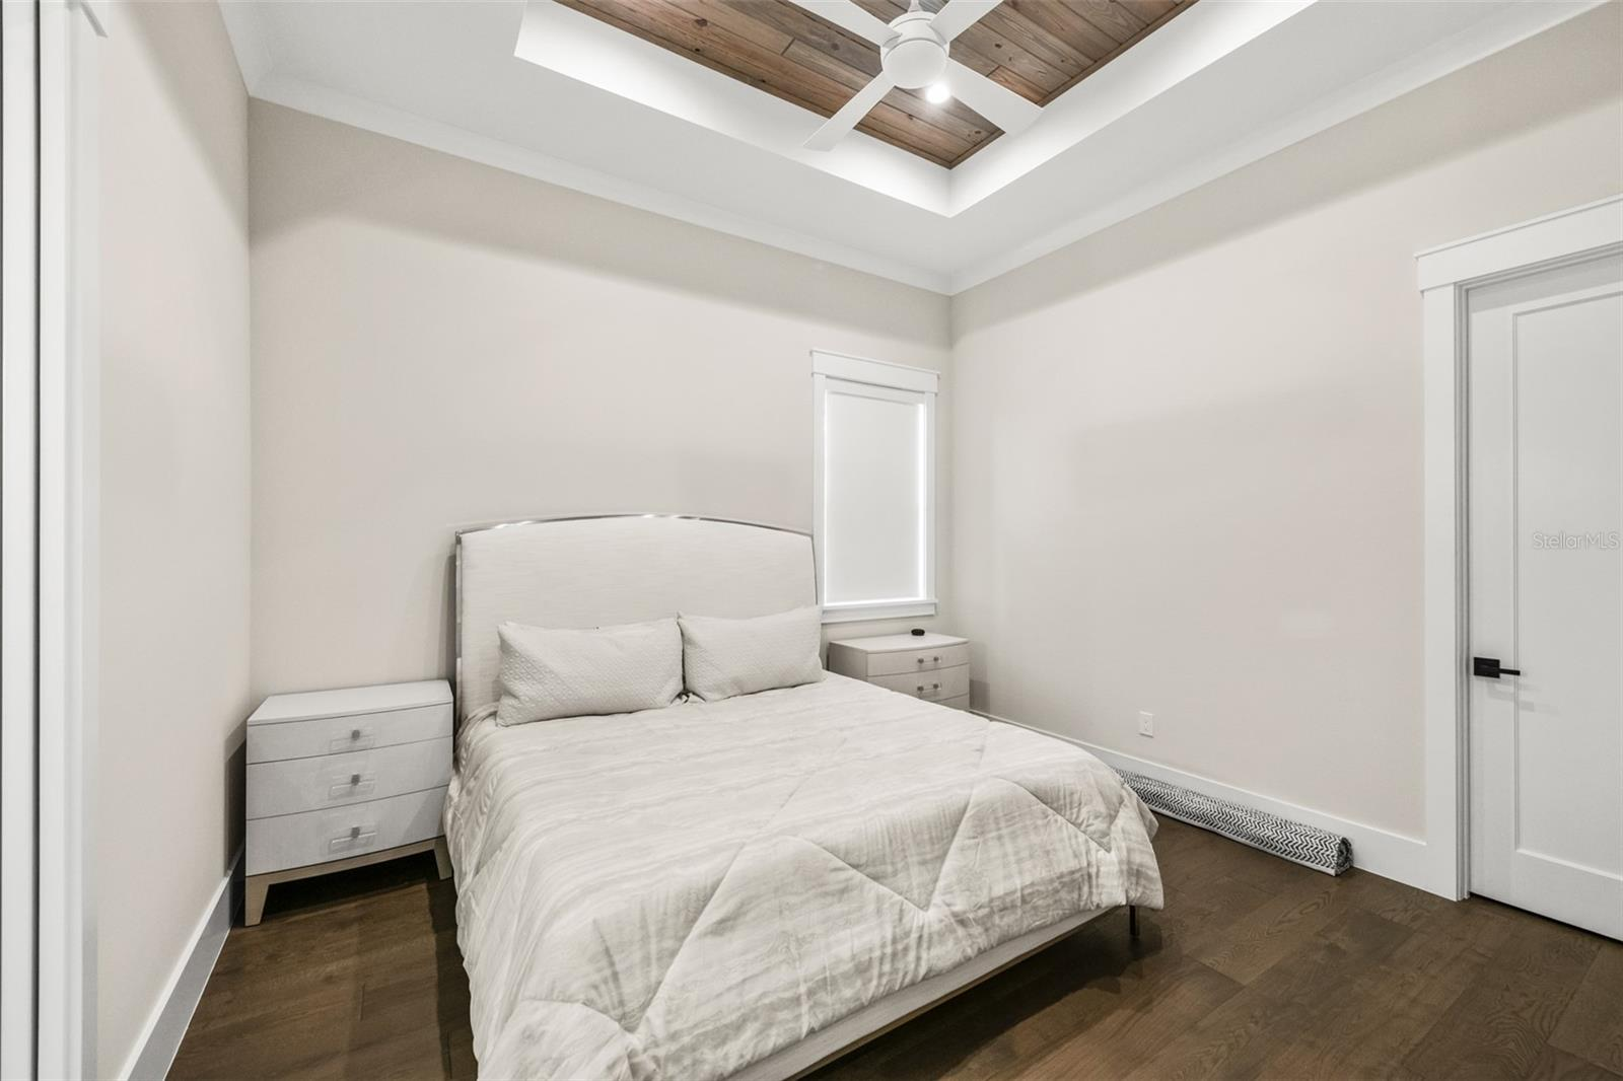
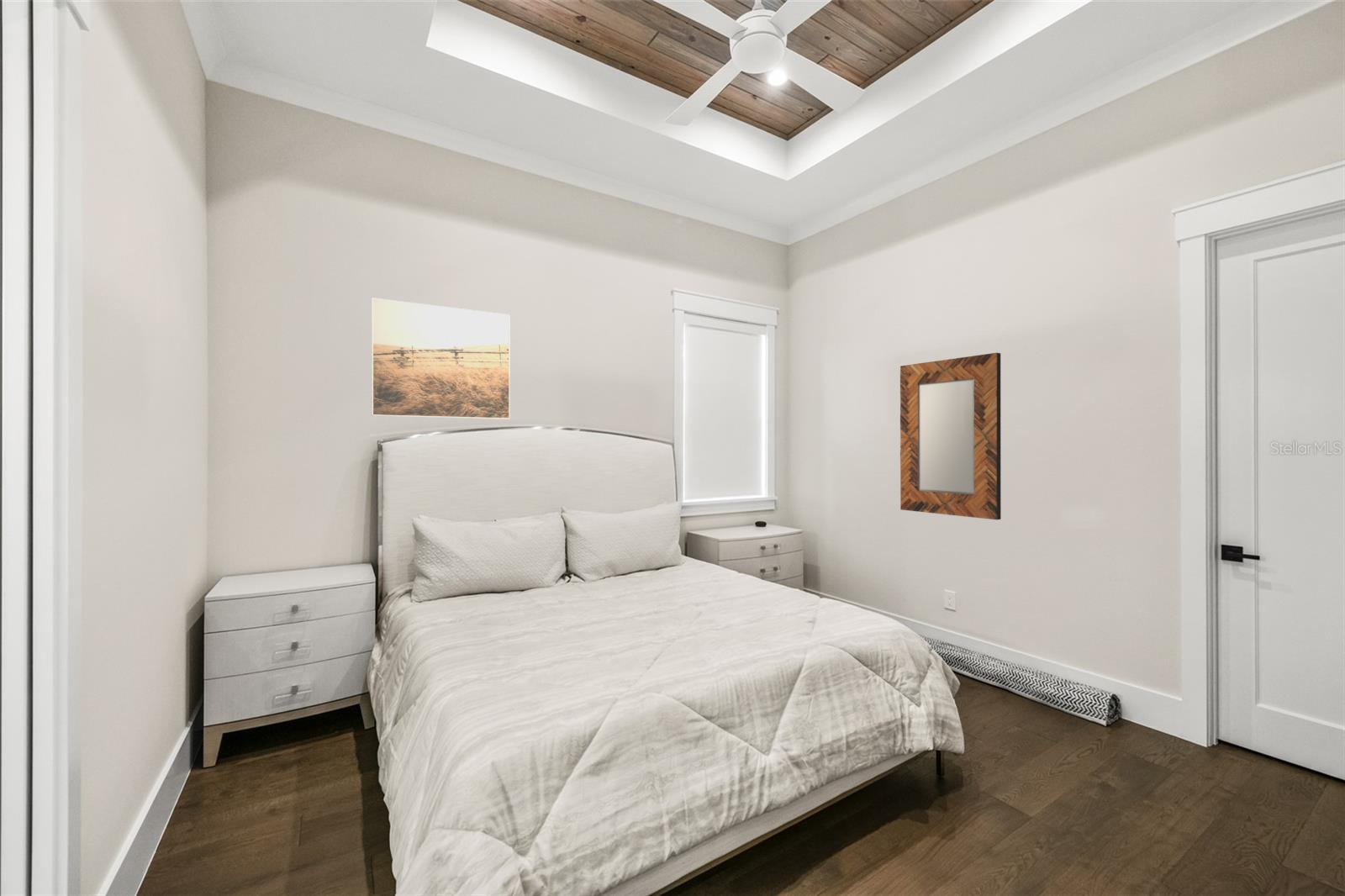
+ home mirror (947, 437)
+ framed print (444, 362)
